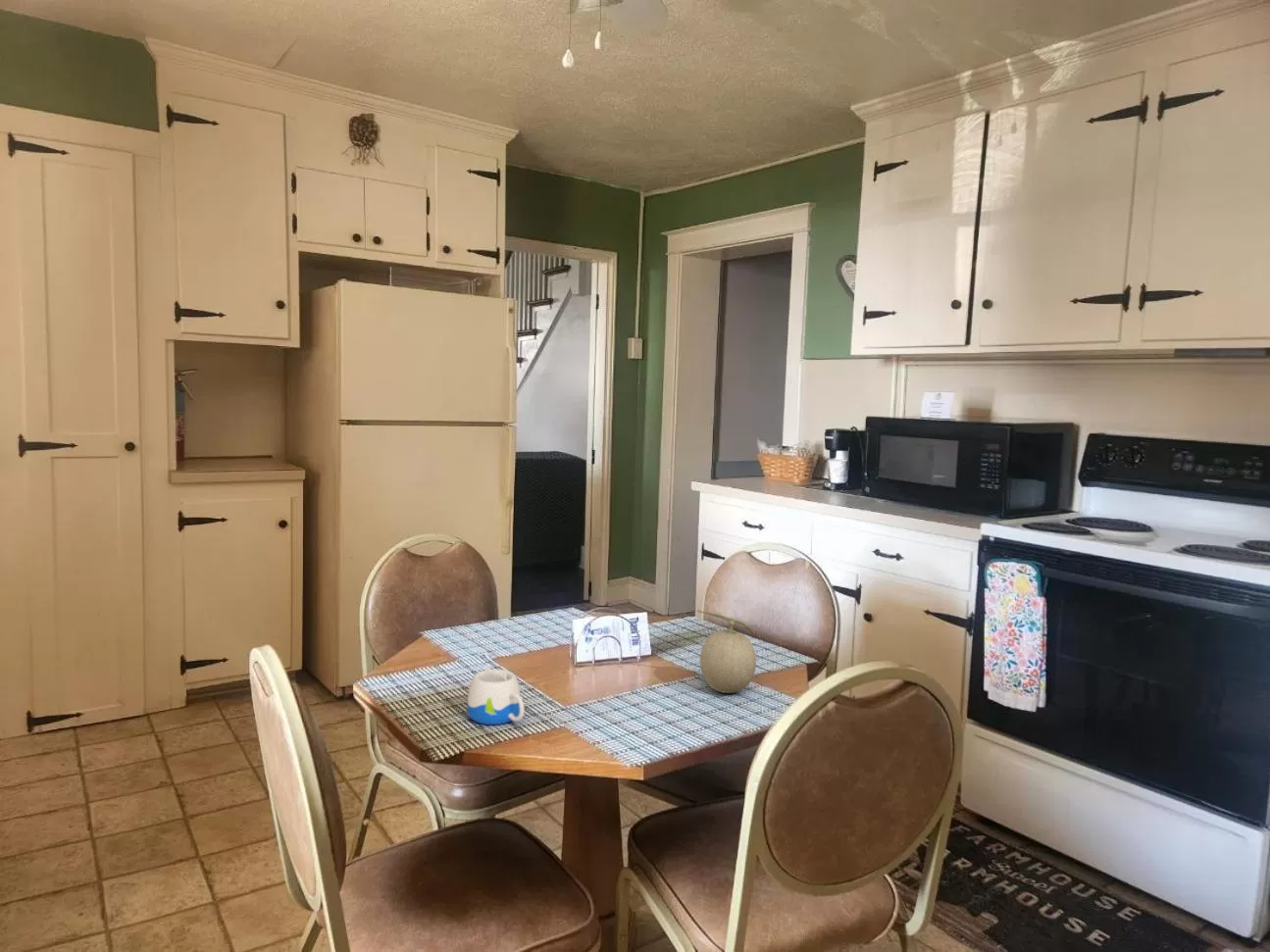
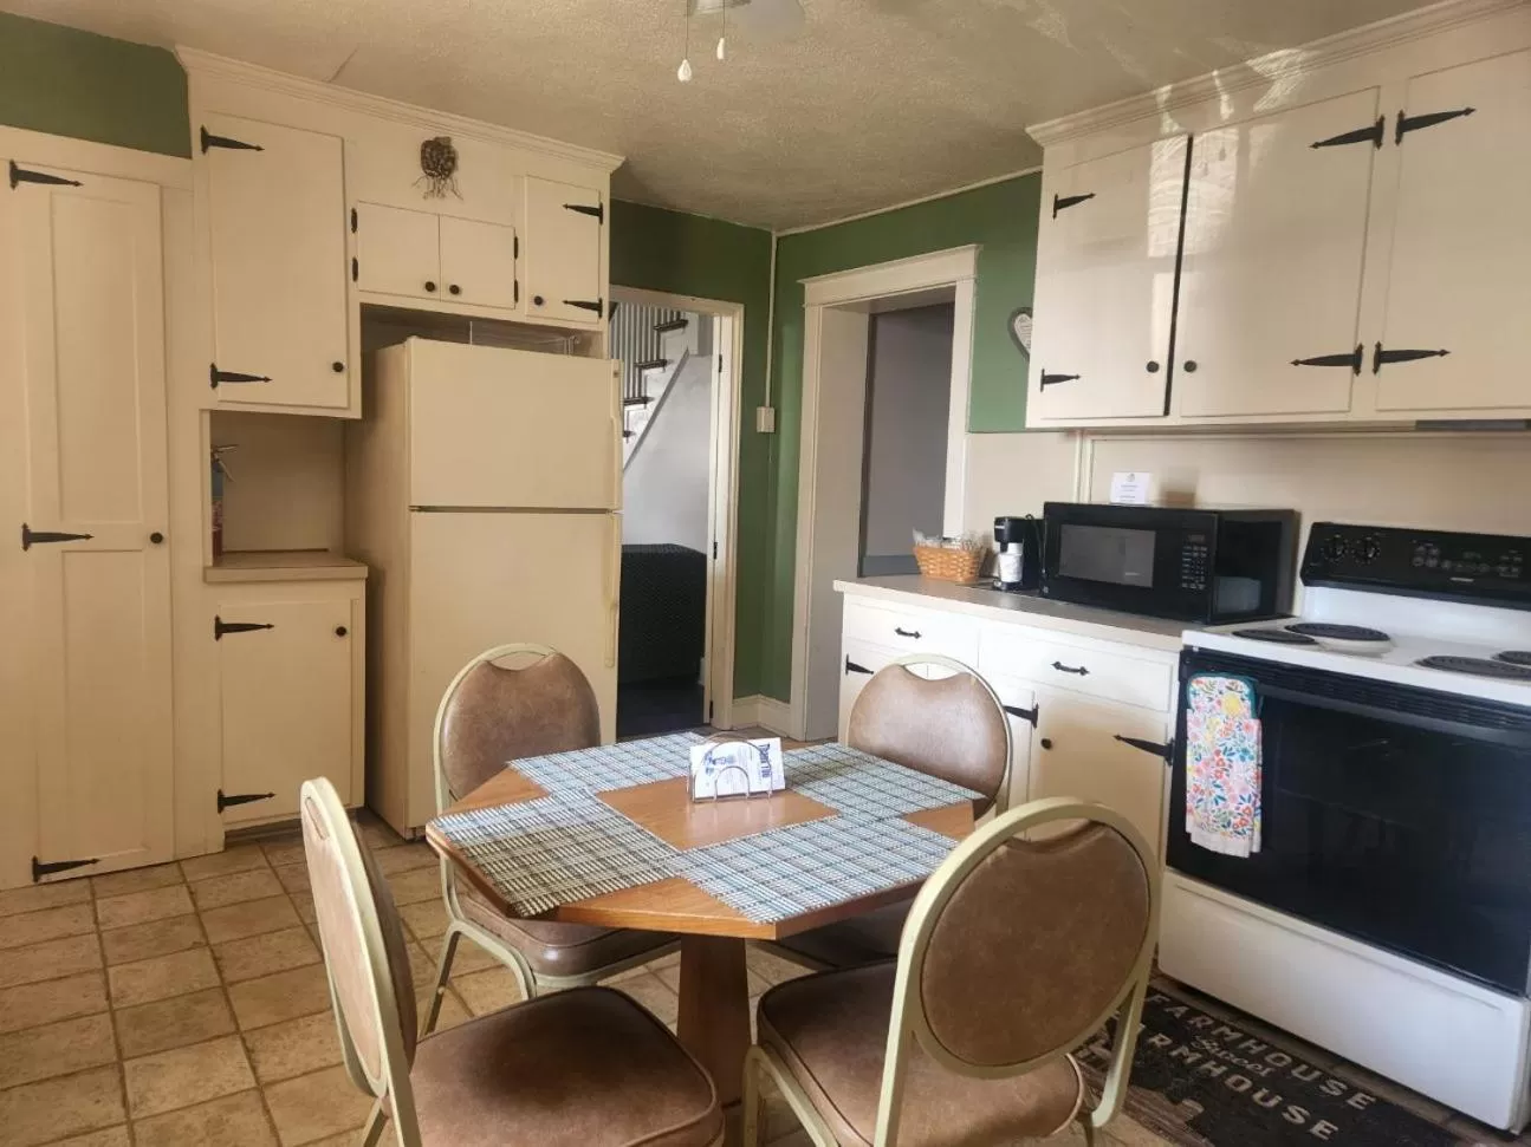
- mug (500, 695)
- fruit (730, 651)
